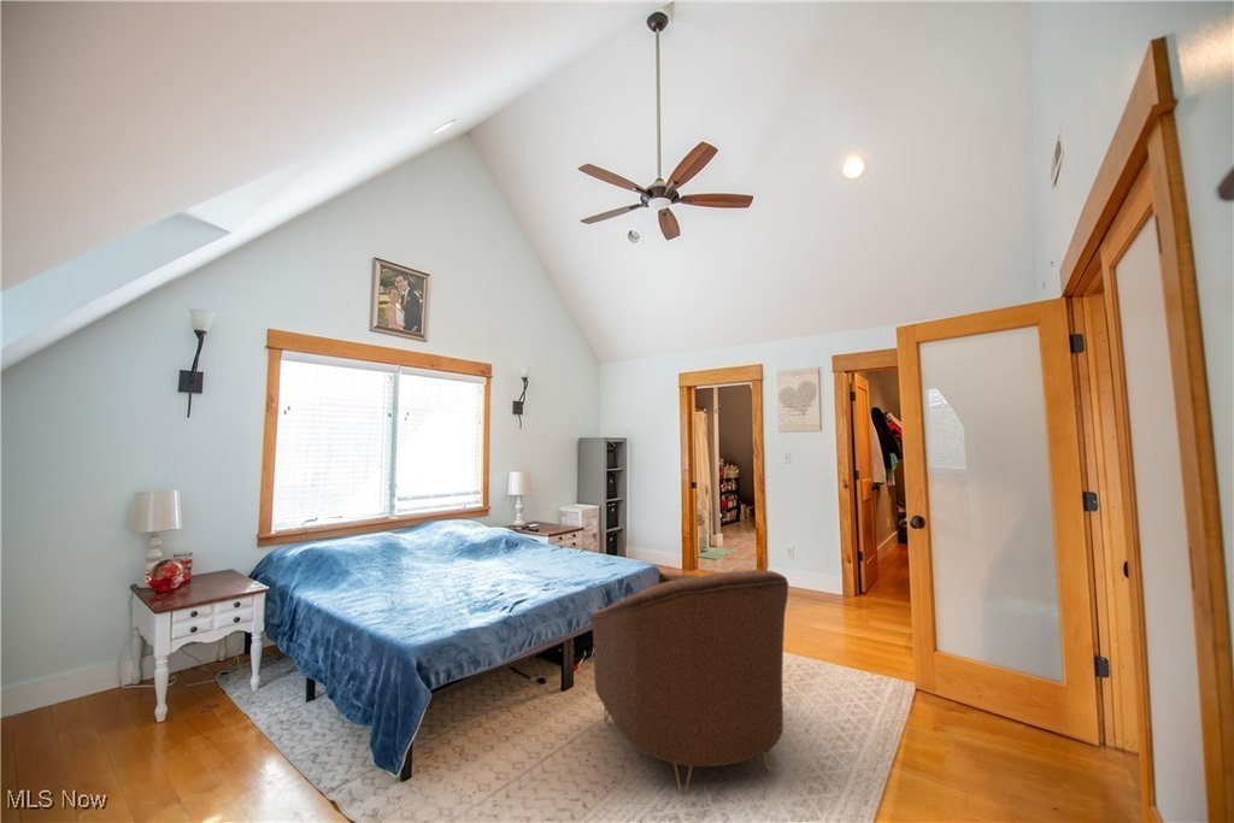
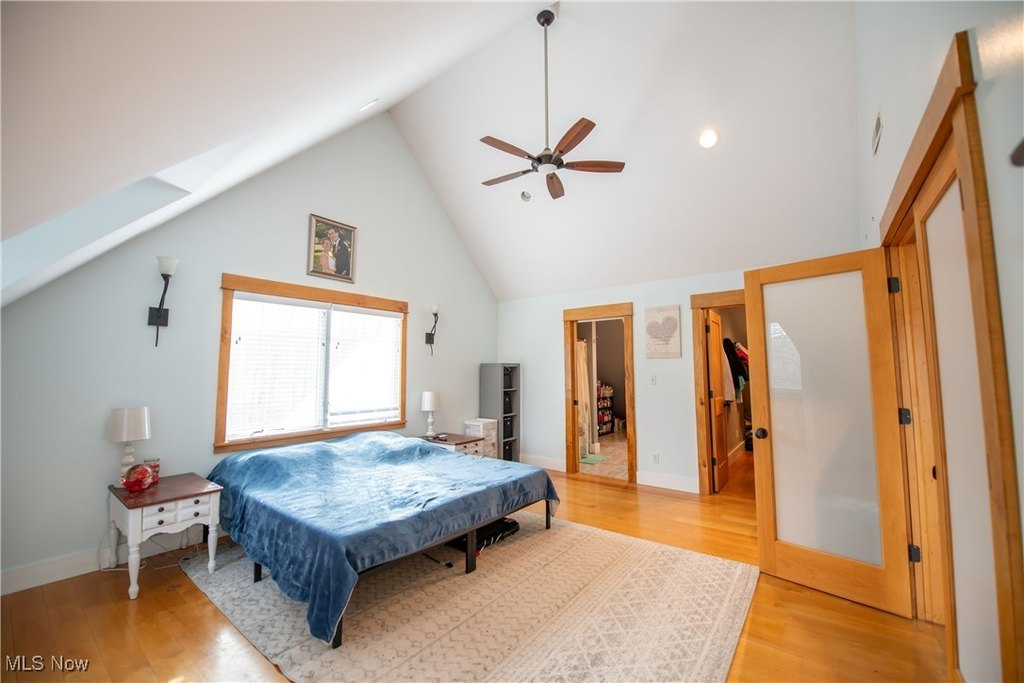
- armchair (693, 648)
